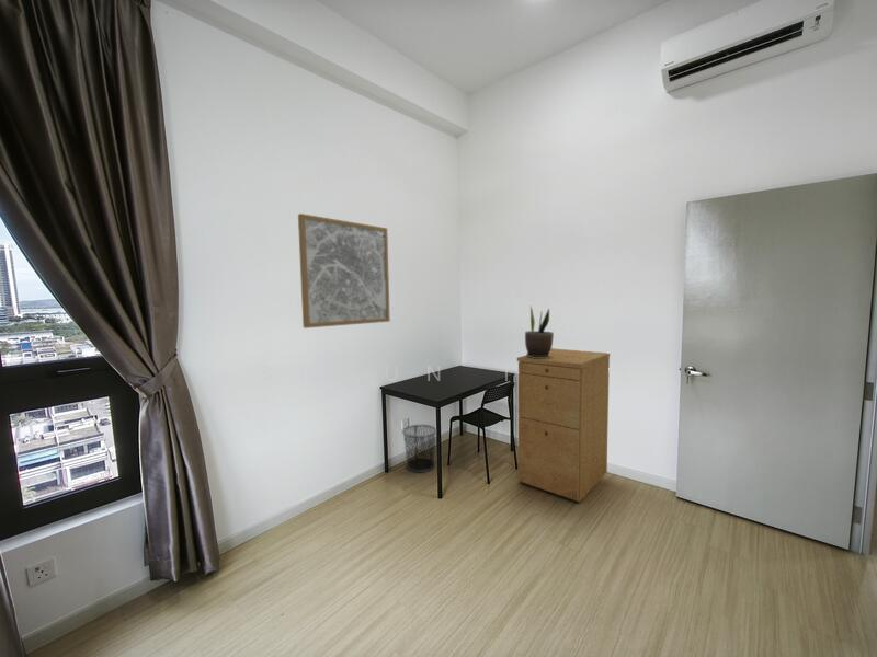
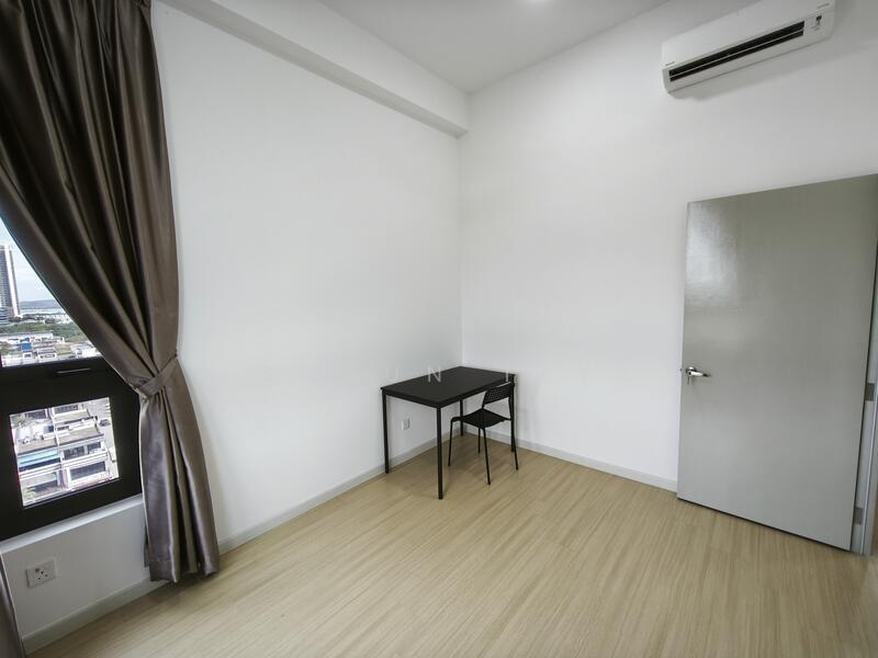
- wall art (349, 274)
- potted plant (538, 331)
- filing cabinet (563, 417)
- waste bin (420, 448)
